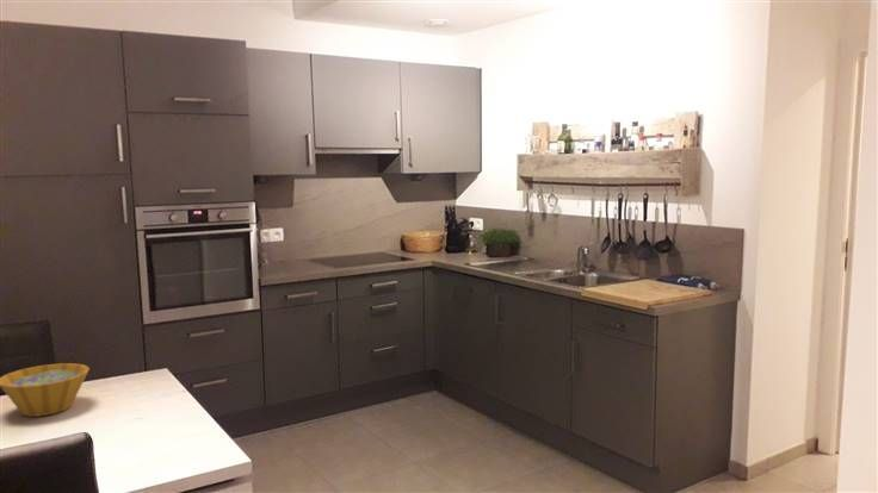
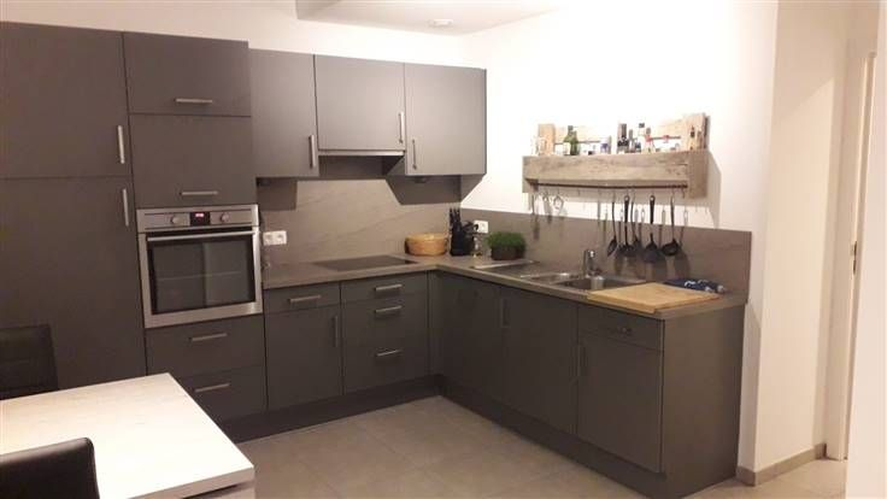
- bowl (45, 391)
